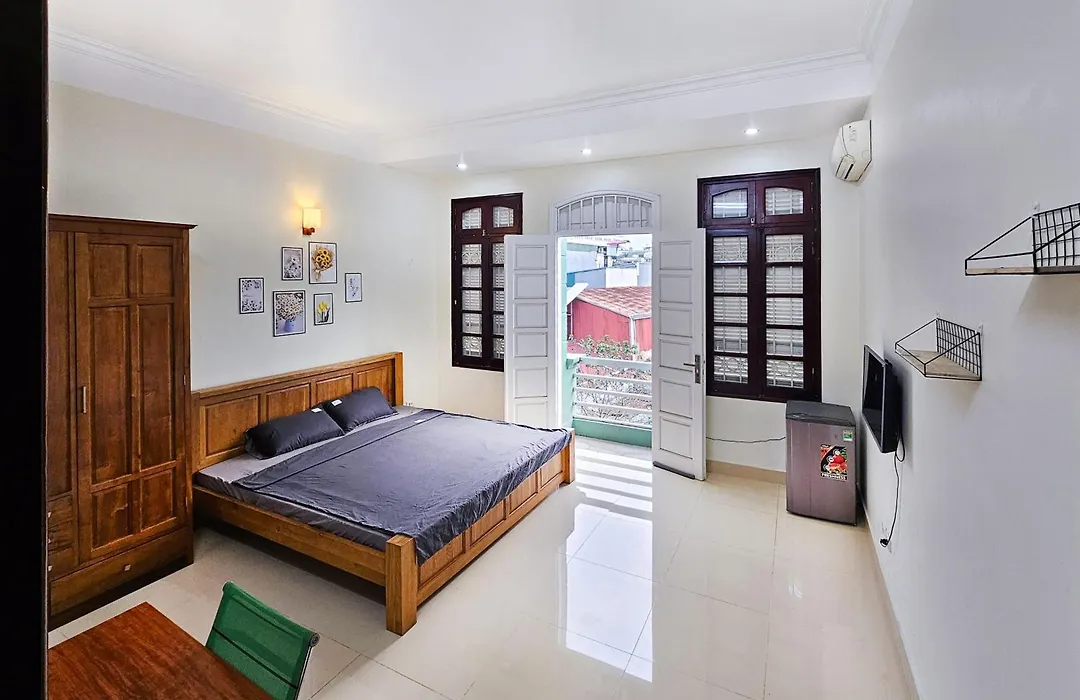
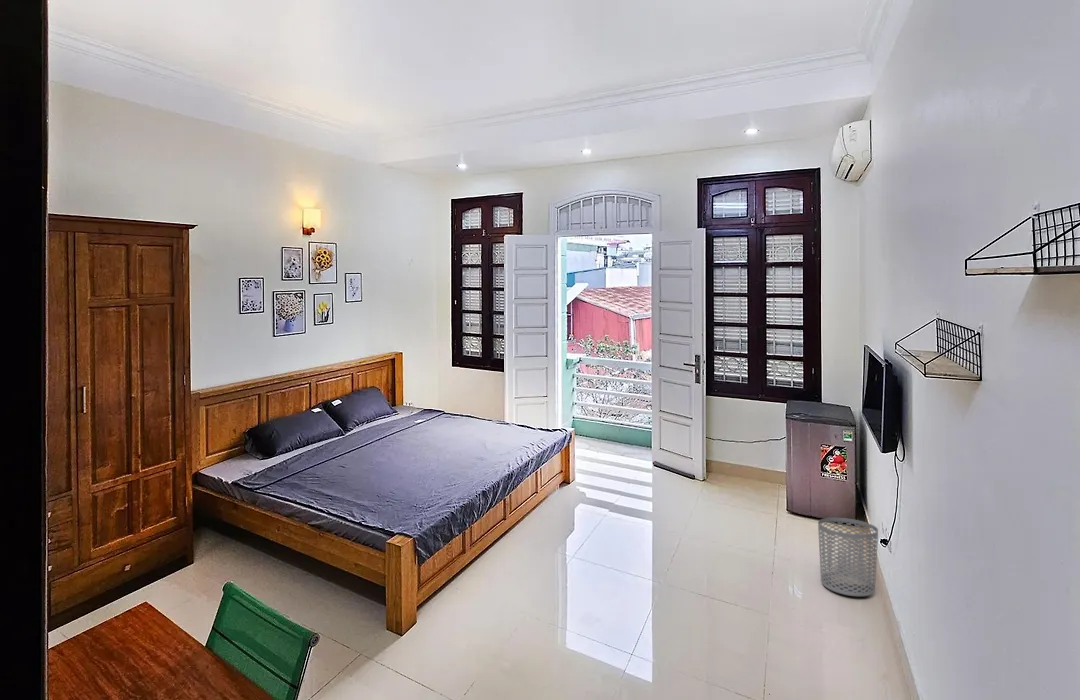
+ waste bin (847, 556)
